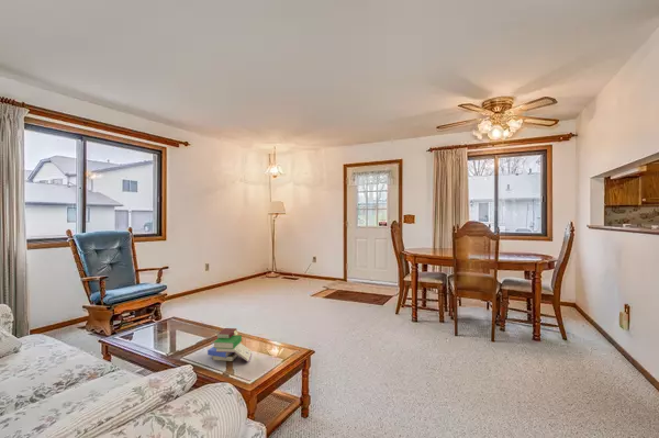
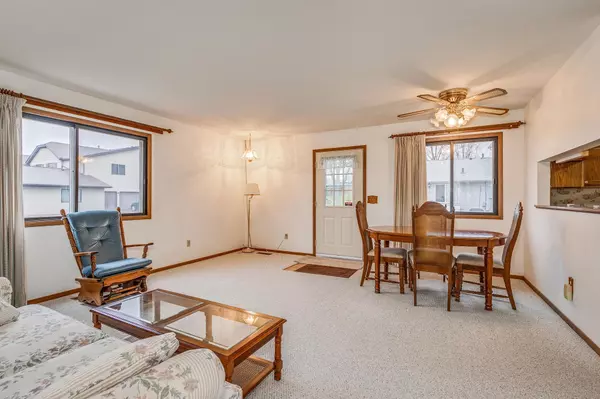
- book (233, 345)
